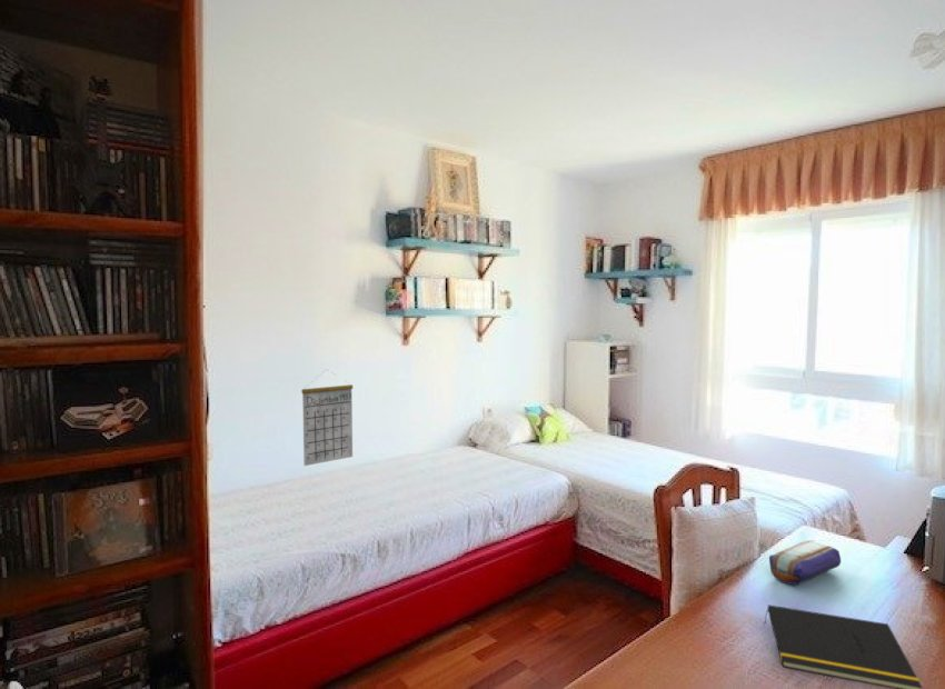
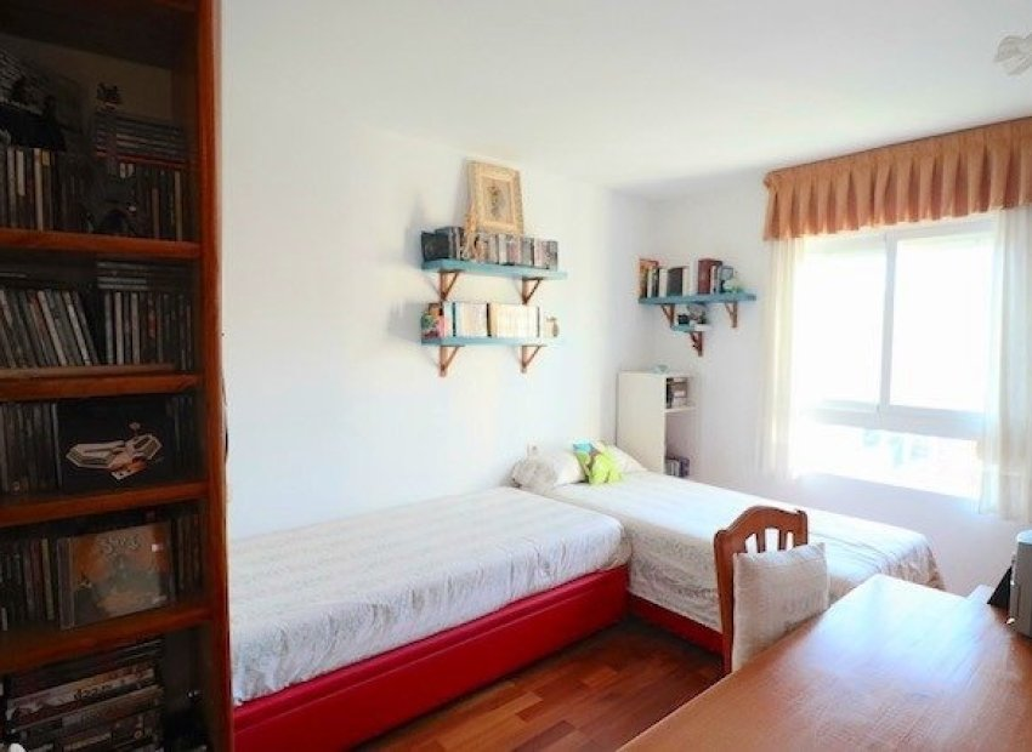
- calendar (328, 415)
- pencil case (805, 561)
- notepad (836, 645)
